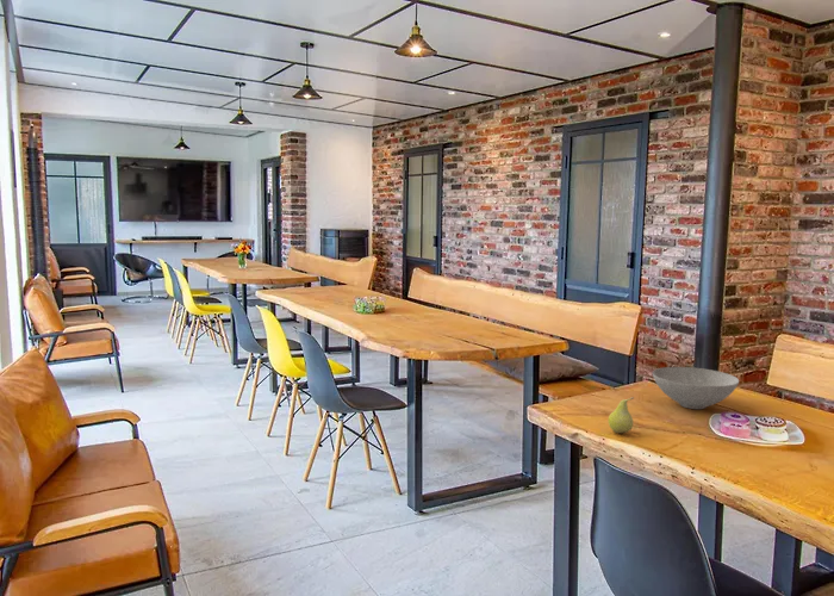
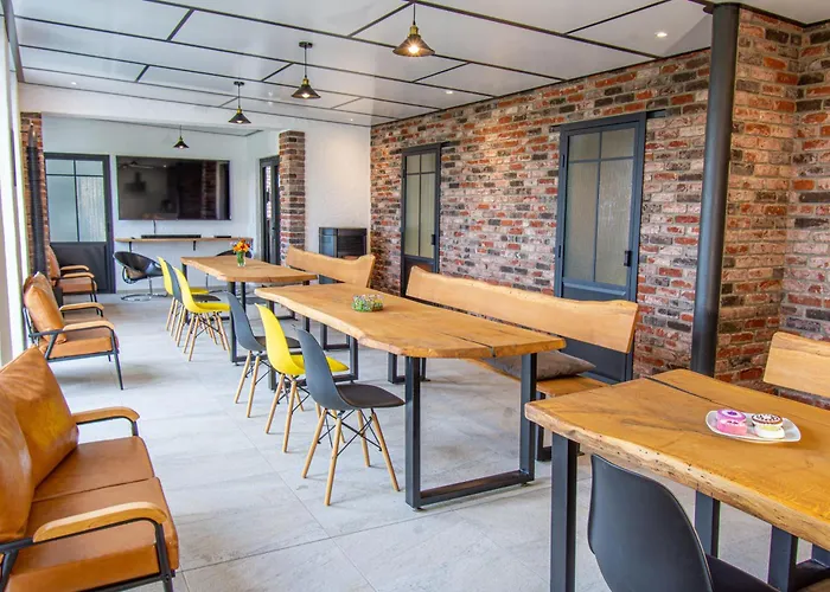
- bowl (693, 390)
- fruit (622, 412)
